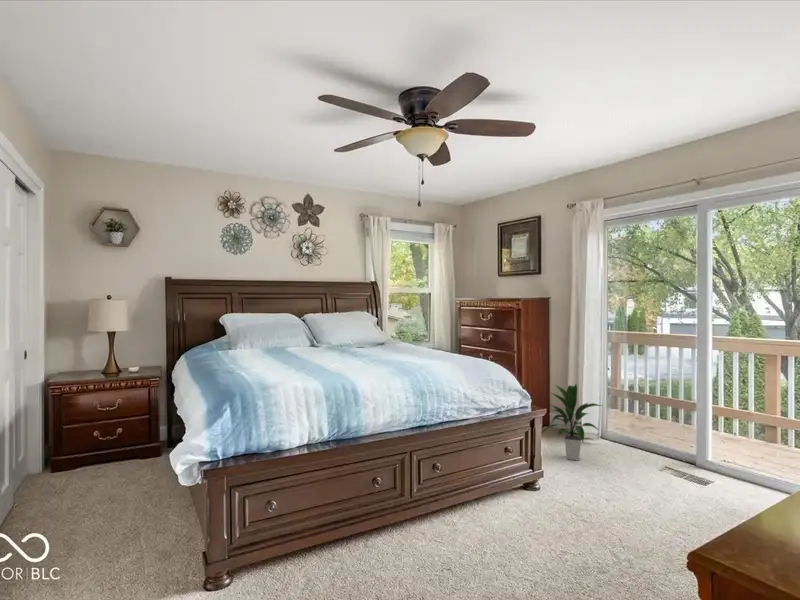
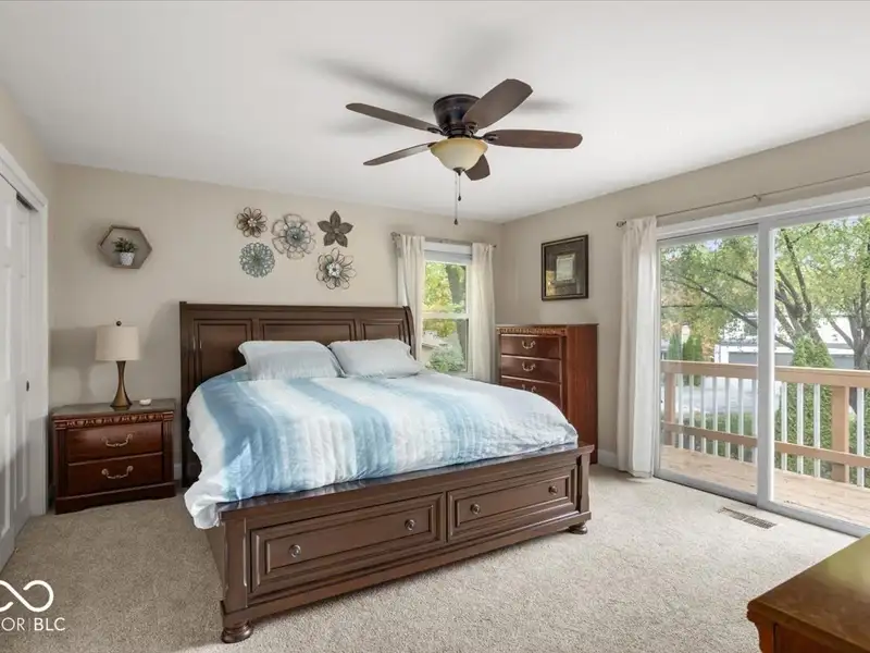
- indoor plant (570, 419)
